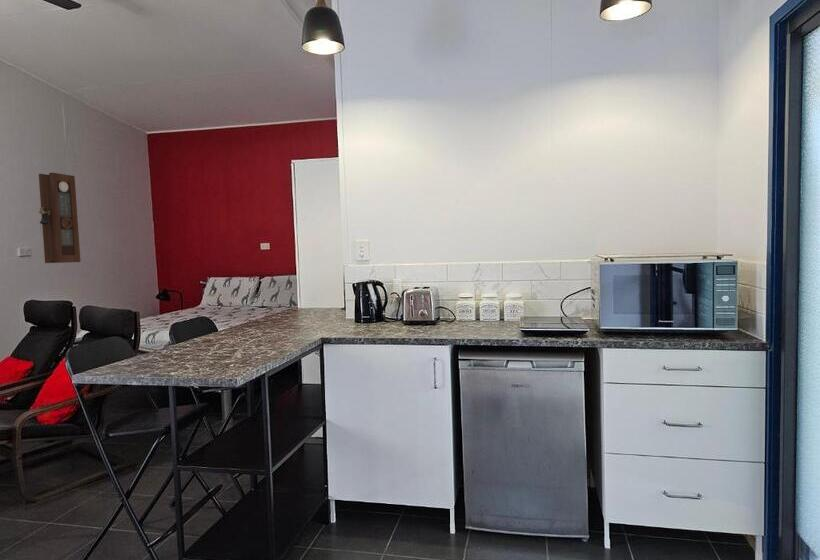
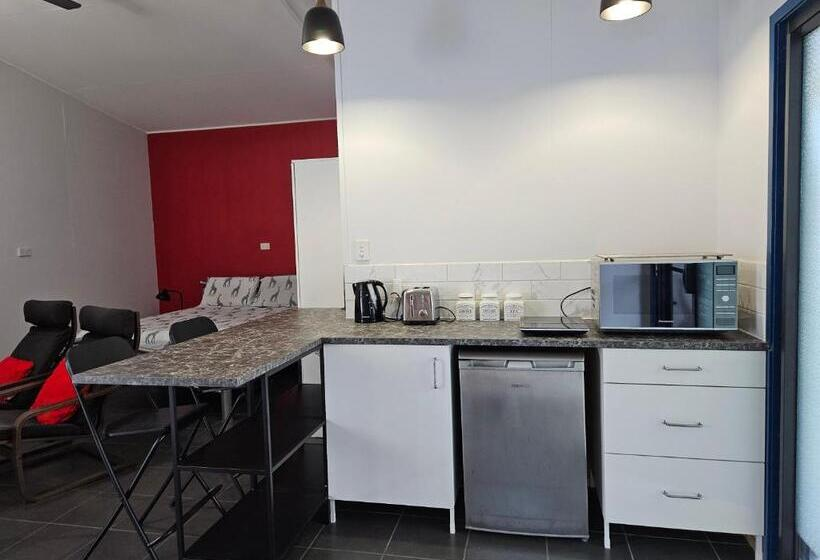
- pendulum clock (57, 218)
